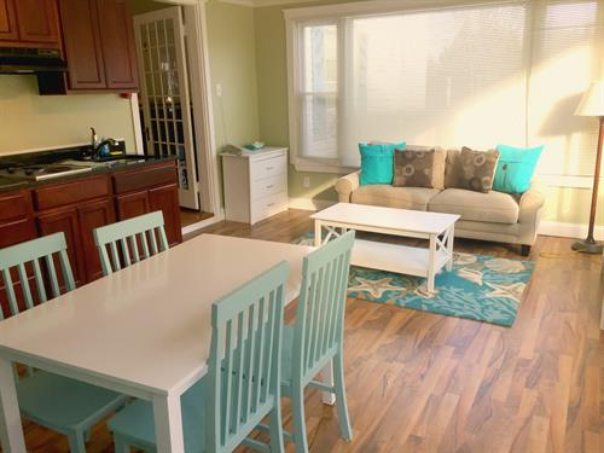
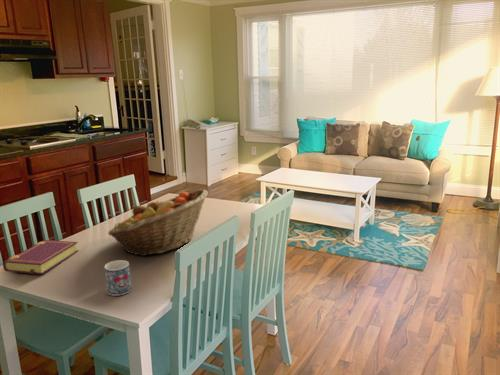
+ mug (114, 276)
+ book (41, 255)
+ fruit basket (161, 218)
